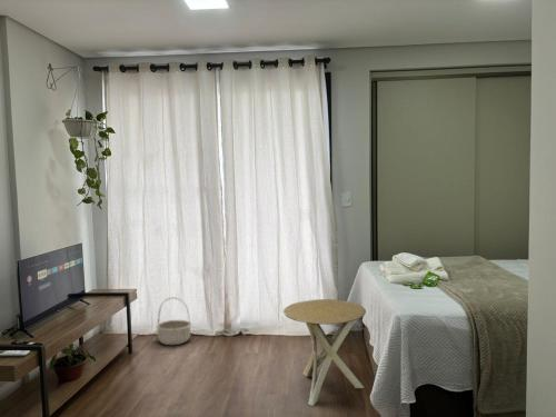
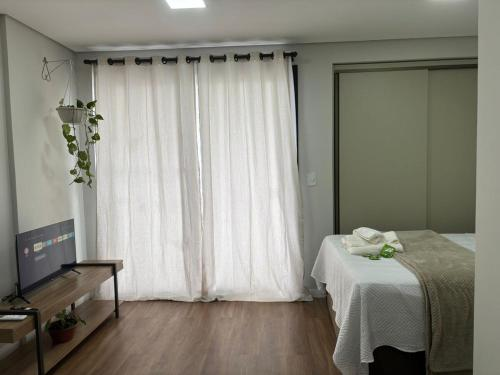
- side table (325, 348)
- basket (173, 320)
